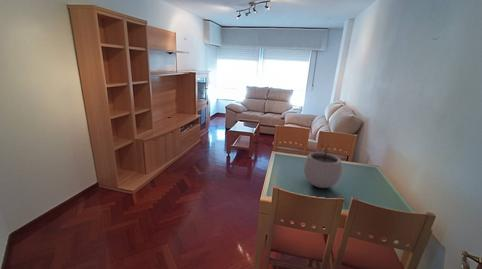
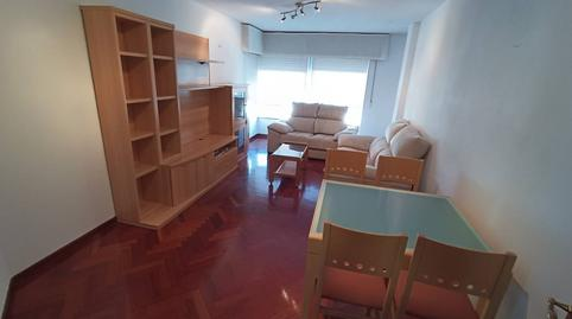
- plant pot (323, 165)
